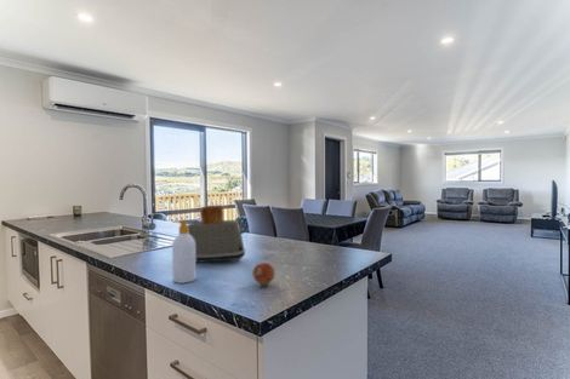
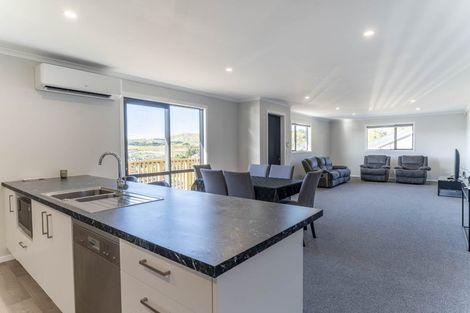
- toaster (215, 232)
- soap bottle (183, 249)
- fruit (263, 274)
